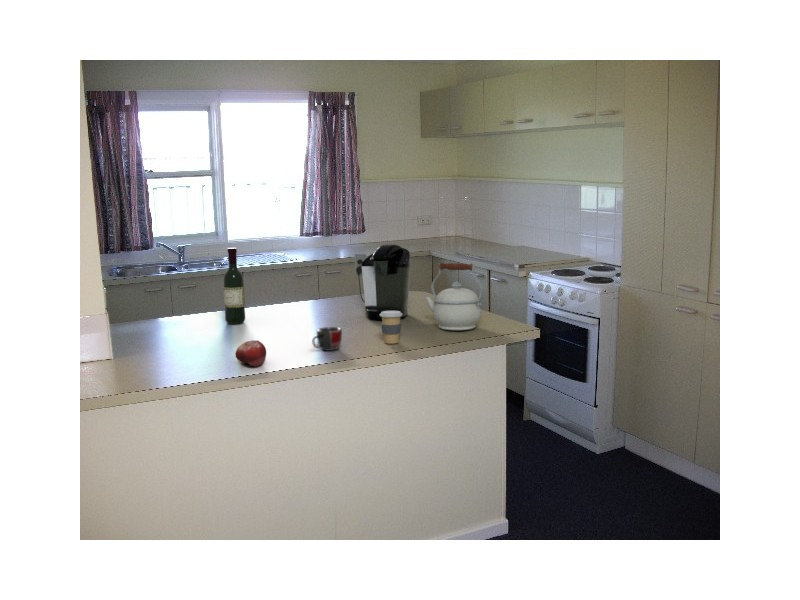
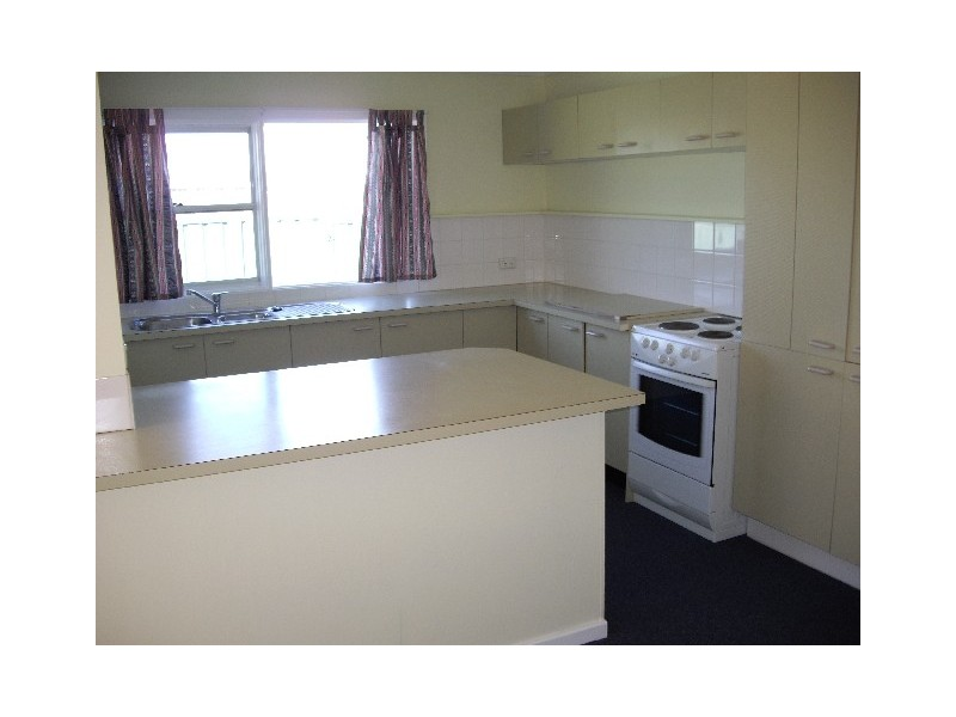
- kettle (453, 295)
- wine bottle (233, 285)
- fruit (251, 352)
- coffee maker (375, 279)
- coffee cup (391, 327)
- mug (326, 339)
